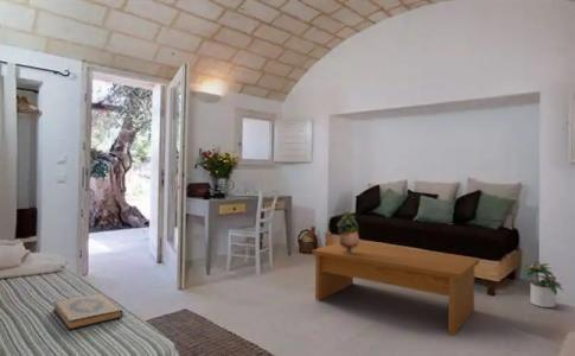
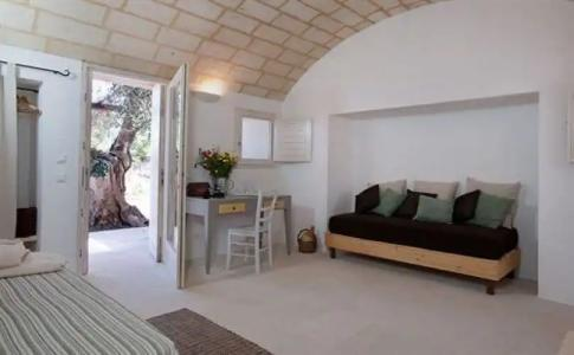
- hardback book (87, 309)
- potted plant (347, 231)
- potted plant (538, 284)
- coffee table (391, 279)
